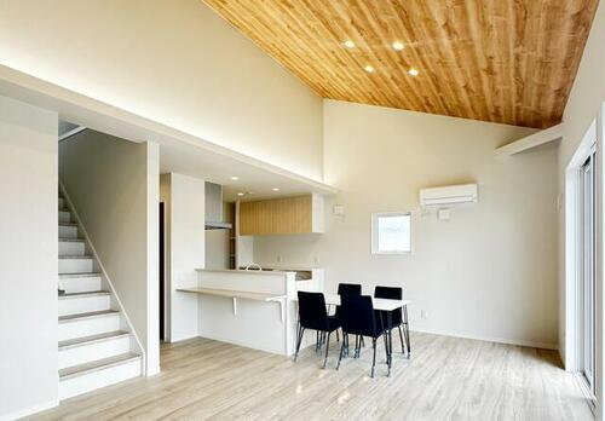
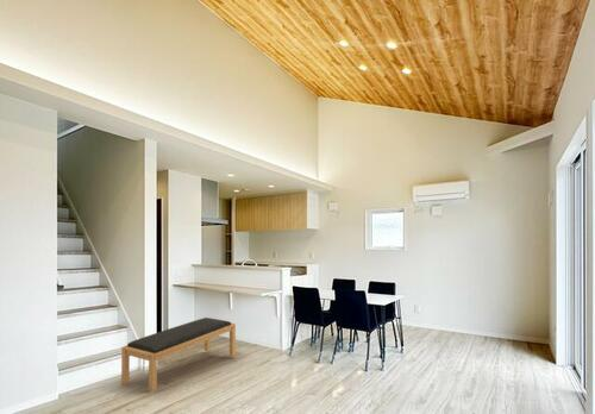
+ bench (183, 349)
